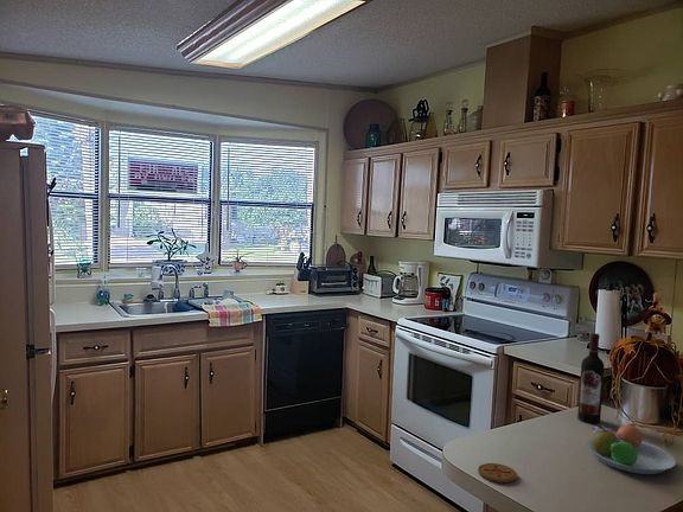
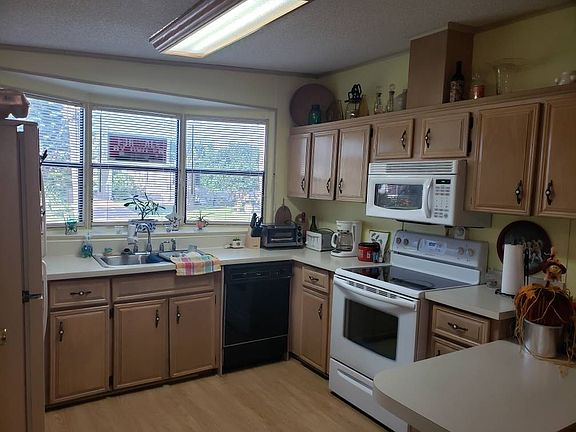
- fruit bowl (627, 444)
- wine bottle (592, 377)
- coaster (497, 472)
